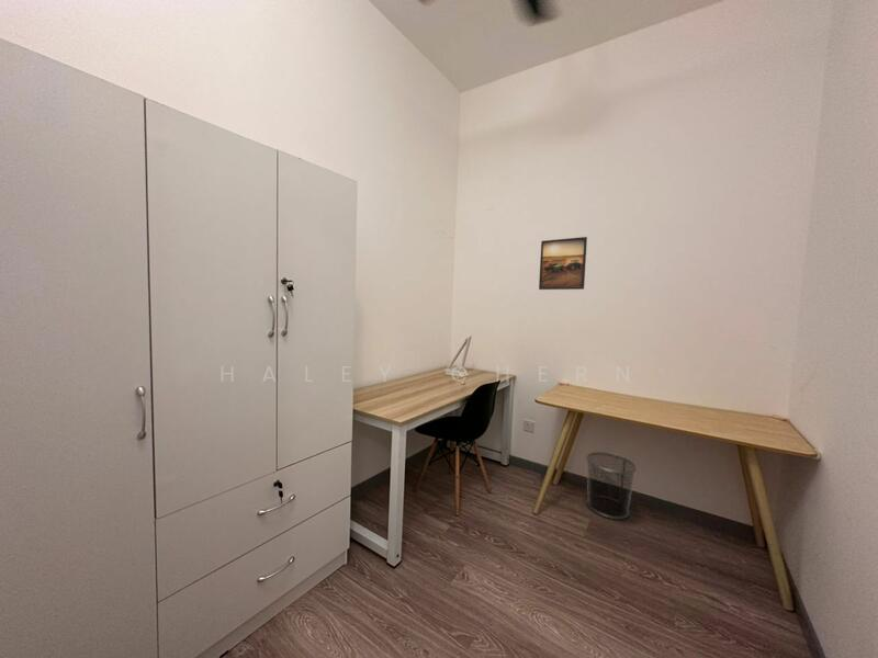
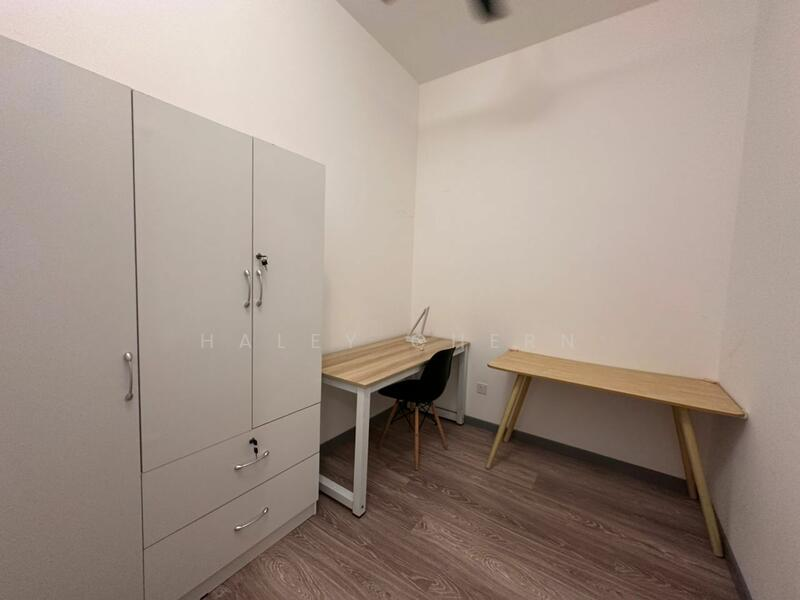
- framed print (562, 264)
- waste bin (608, 485)
